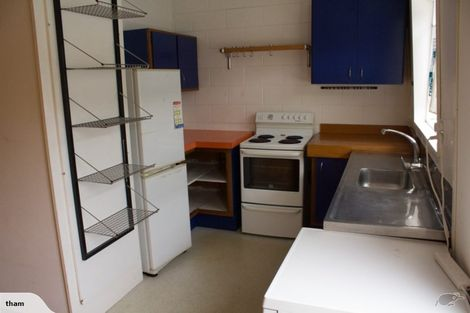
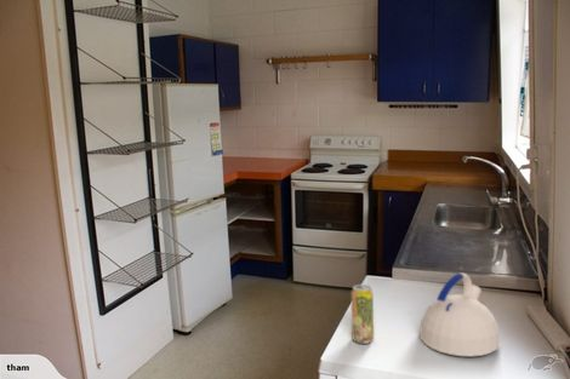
+ kettle (458, 306)
+ beverage can (361, 312)
